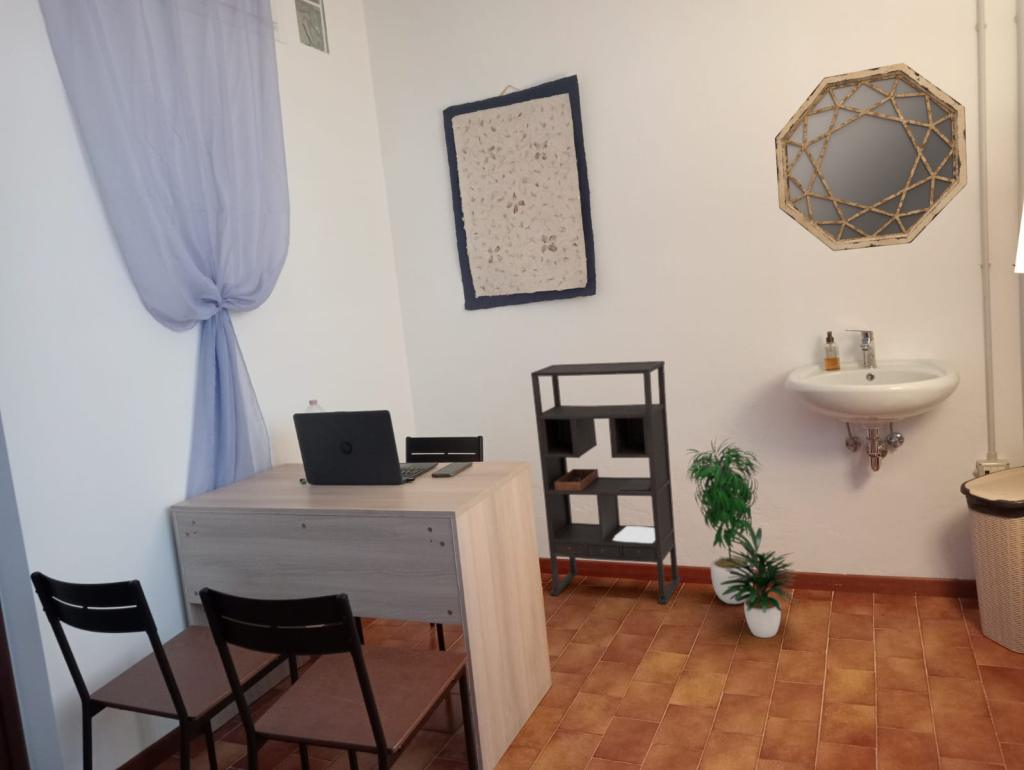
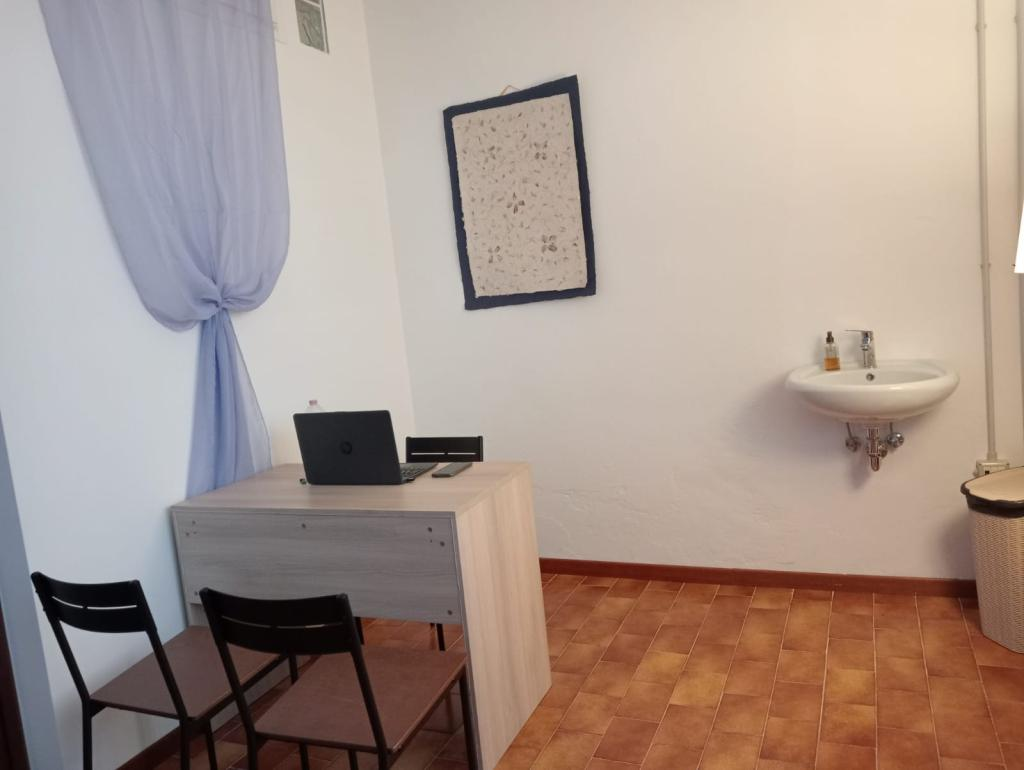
- potted plant (737, 529)
- bookshelf (606, 478)
- home mirror (867, 160)
